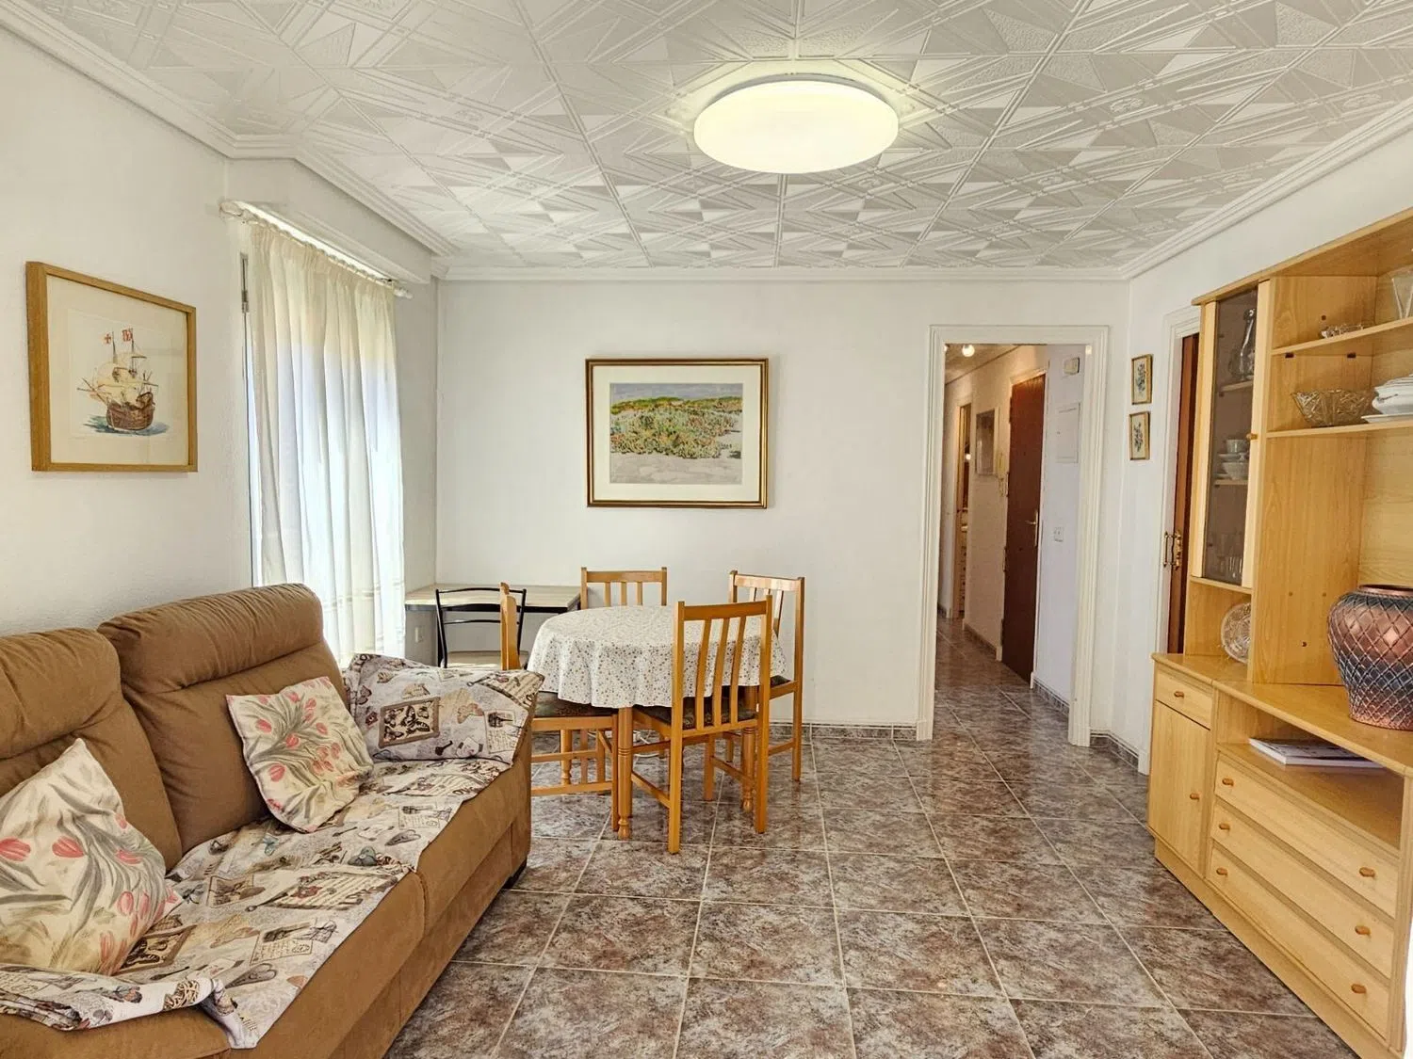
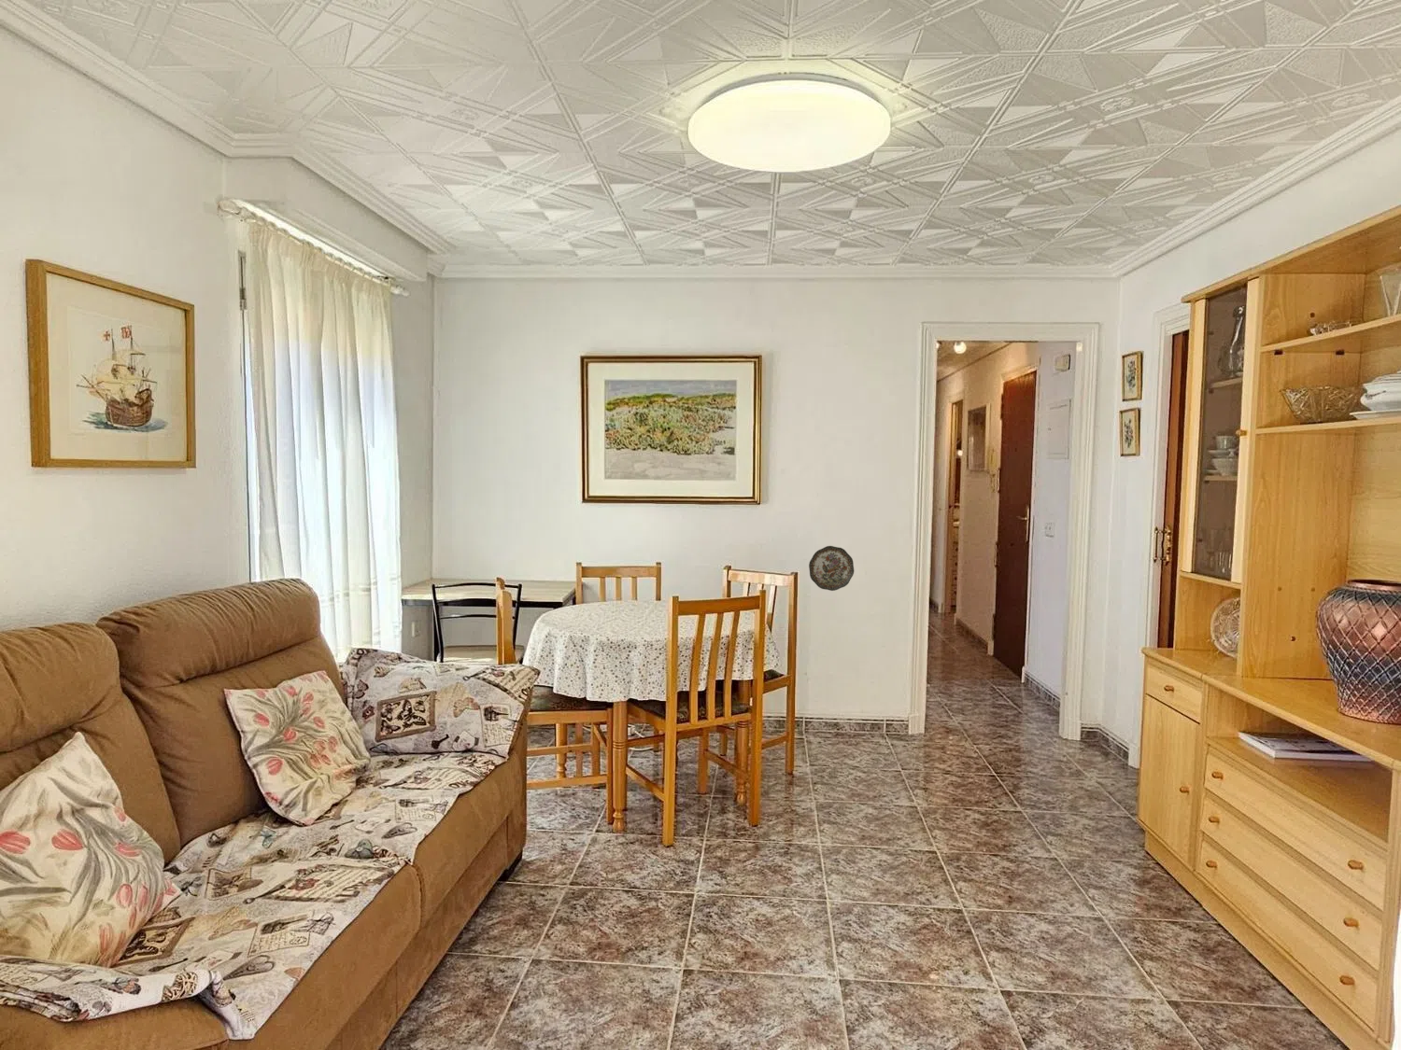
+ decorative plate (831, 568)
